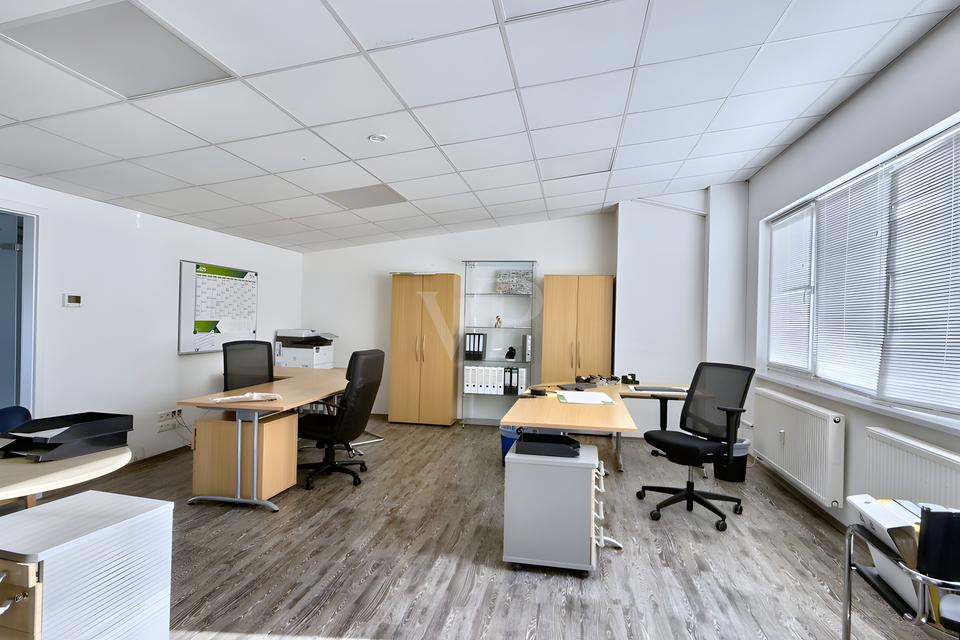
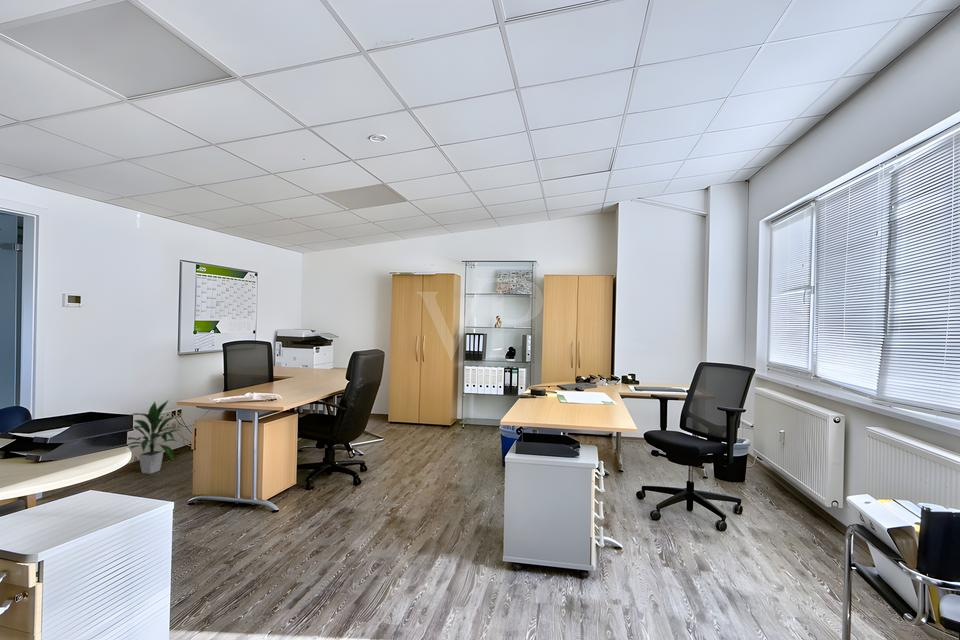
+ indoor plant (152, 437)
